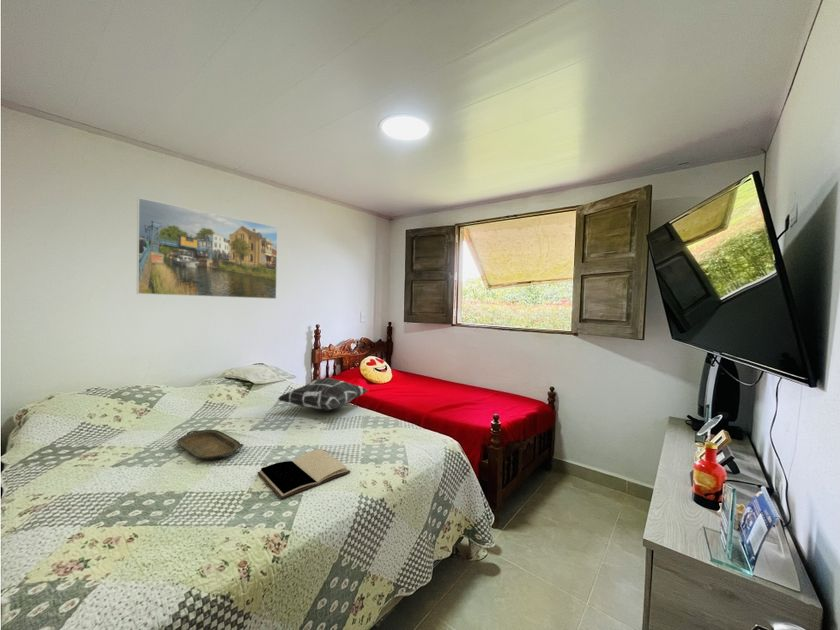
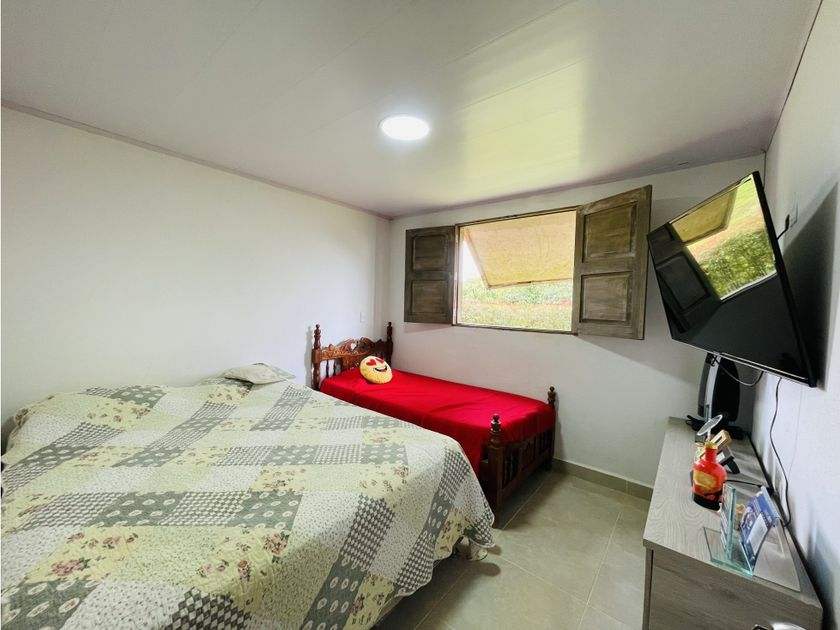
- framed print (216, 255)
- book (304, 470)
- decorative pillow (325, 393)
- serving tray (208, 444)
